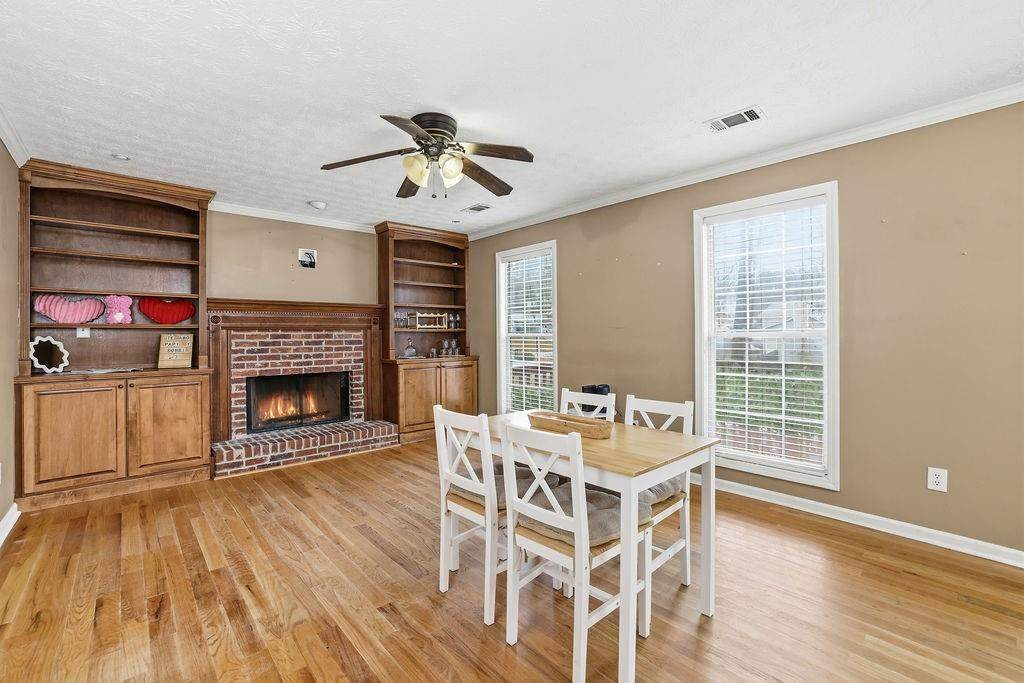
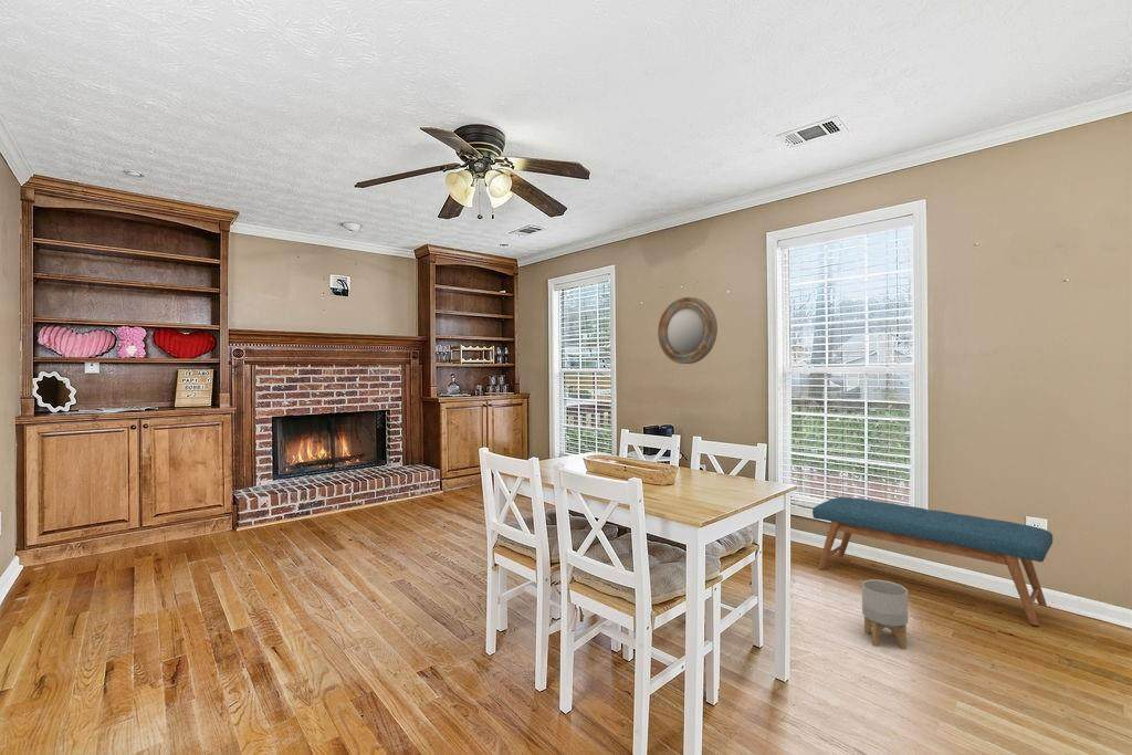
+ planter (884, 614)
+ home mirror (685, 331)
+ bench (922, 547)
